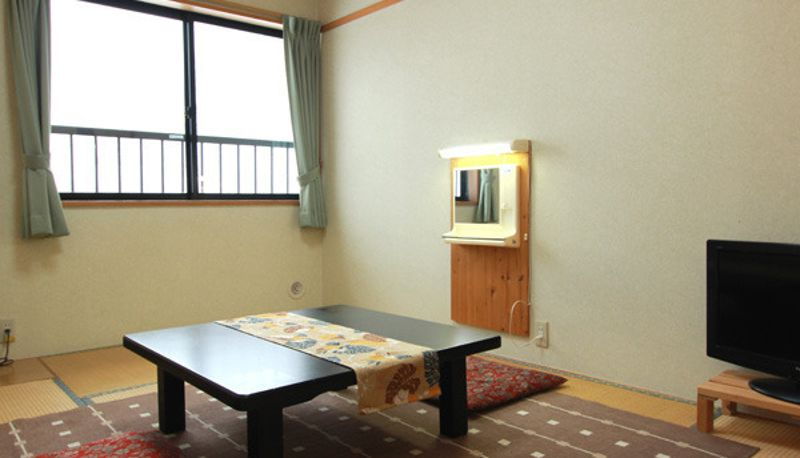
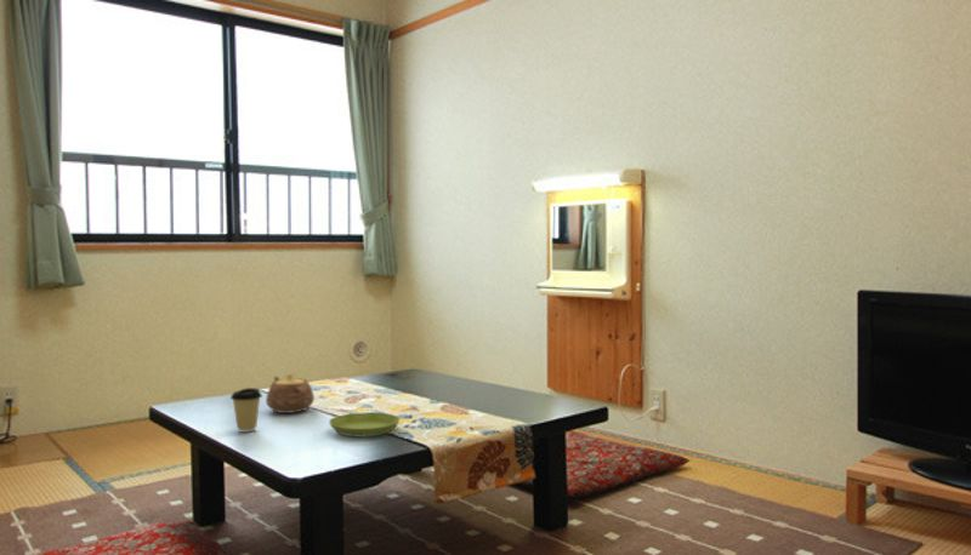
+ teapot (289, 391)
+ saucer (364, 424)
+ coffee cup (246, 410)
